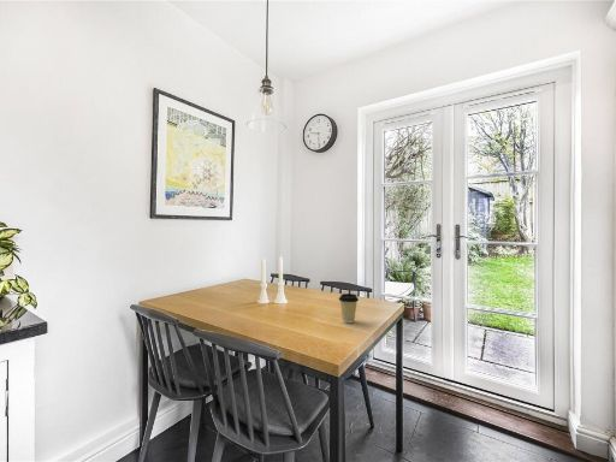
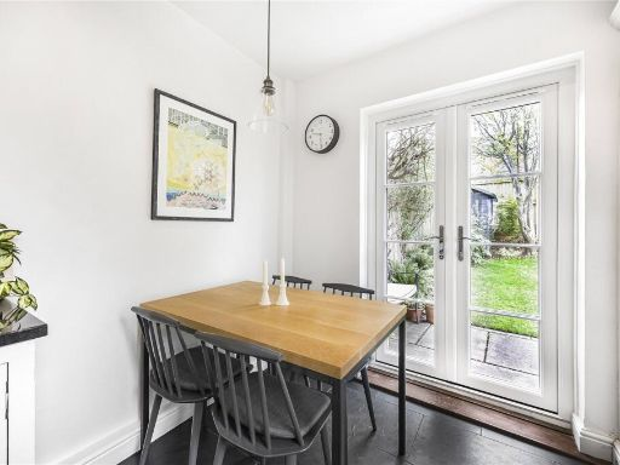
- coffee cup (348, 308)
